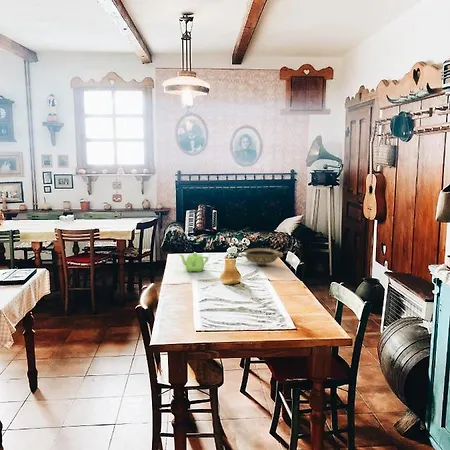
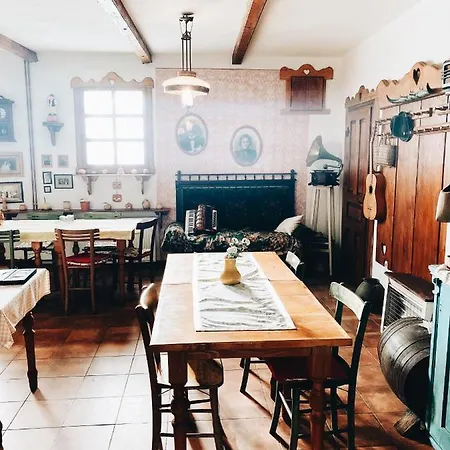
- ceramic bowl (261, 258)
- teapot (193, 262)
